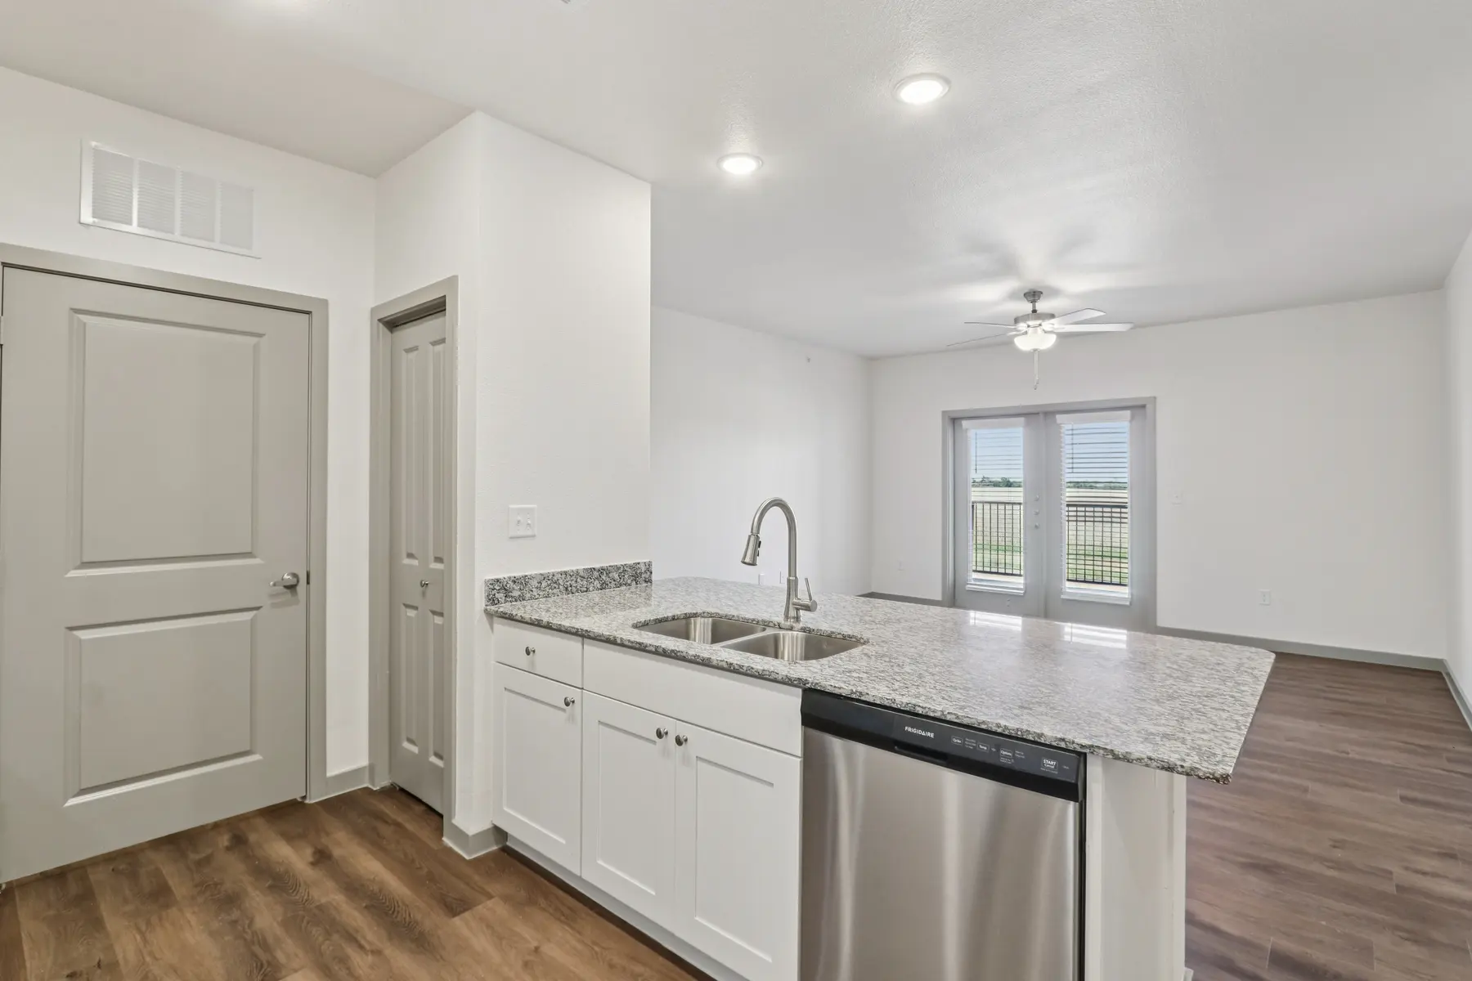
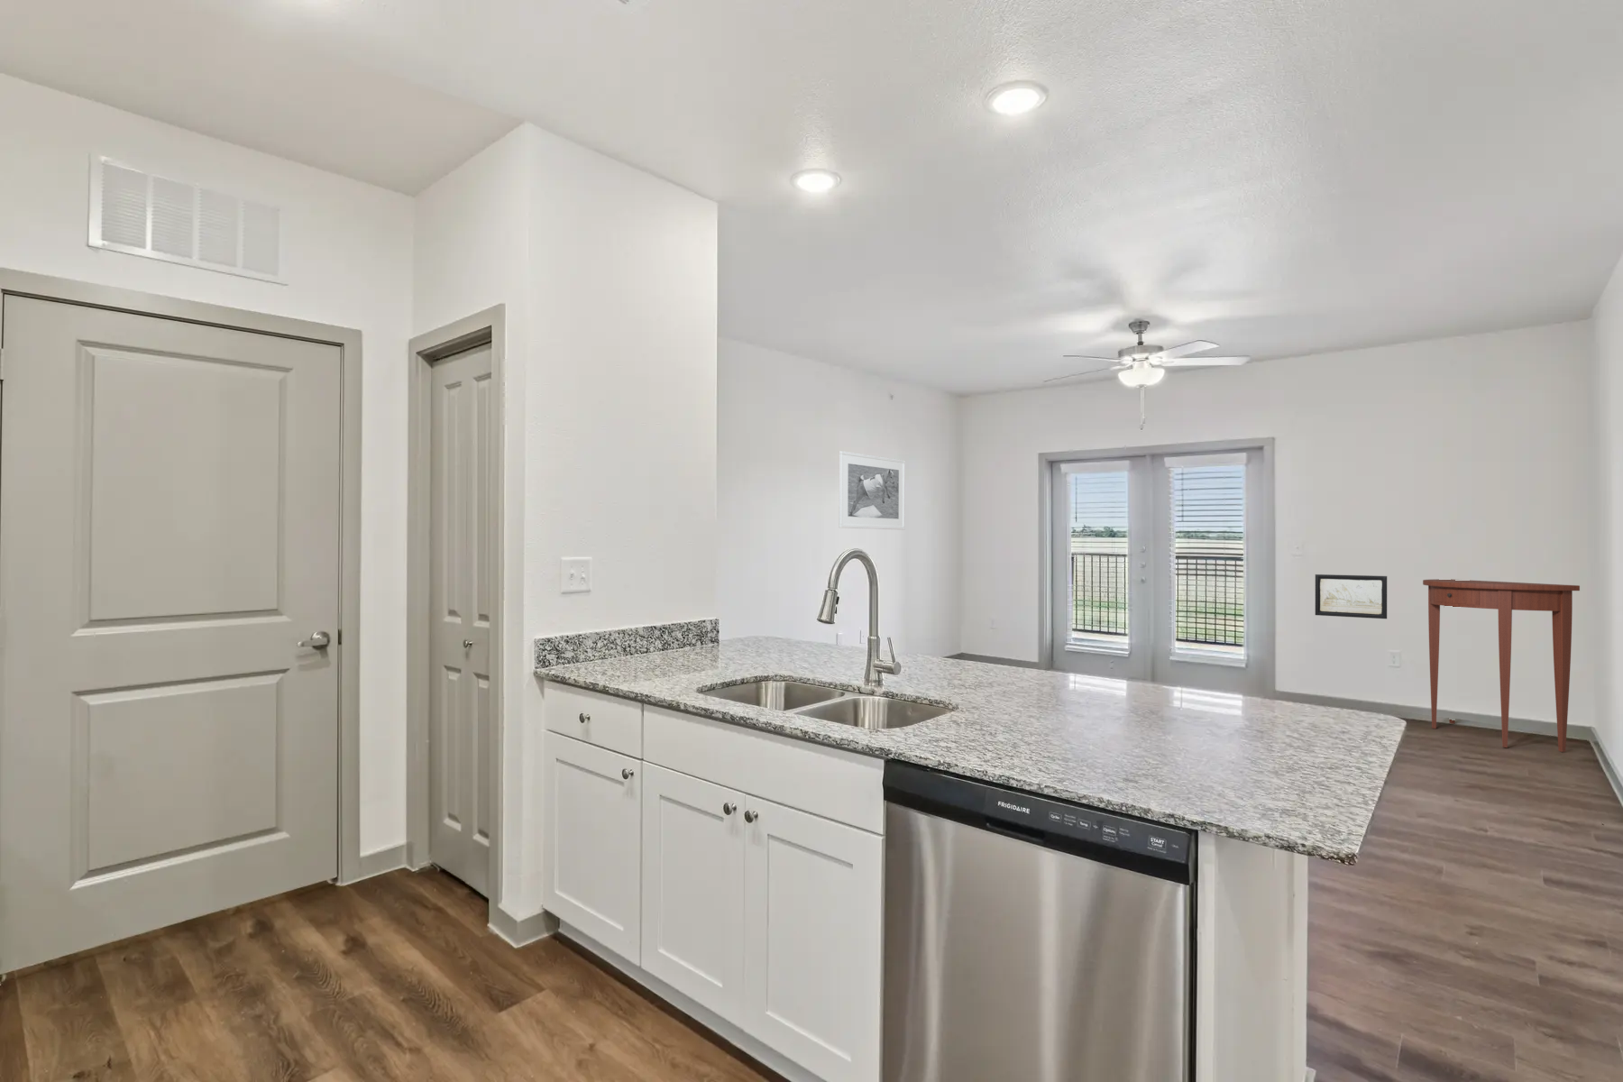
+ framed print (874, 493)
+ wall art (1350, 597)
+ console table (1500, 659)
